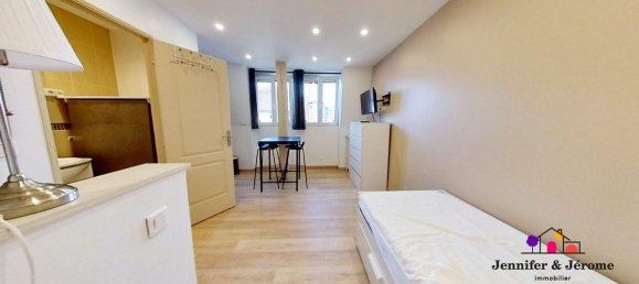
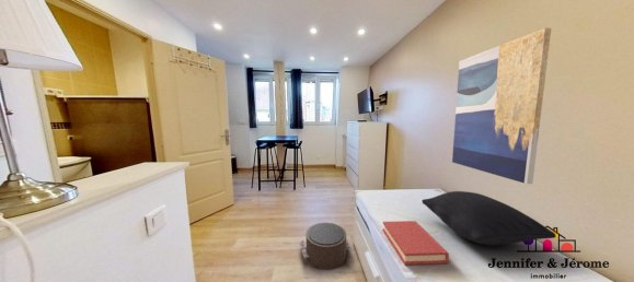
+ pouf (325, 240)
+ pillow (476, 215)
+ wall art (489, 111)
+ hardback book (411, 239)
